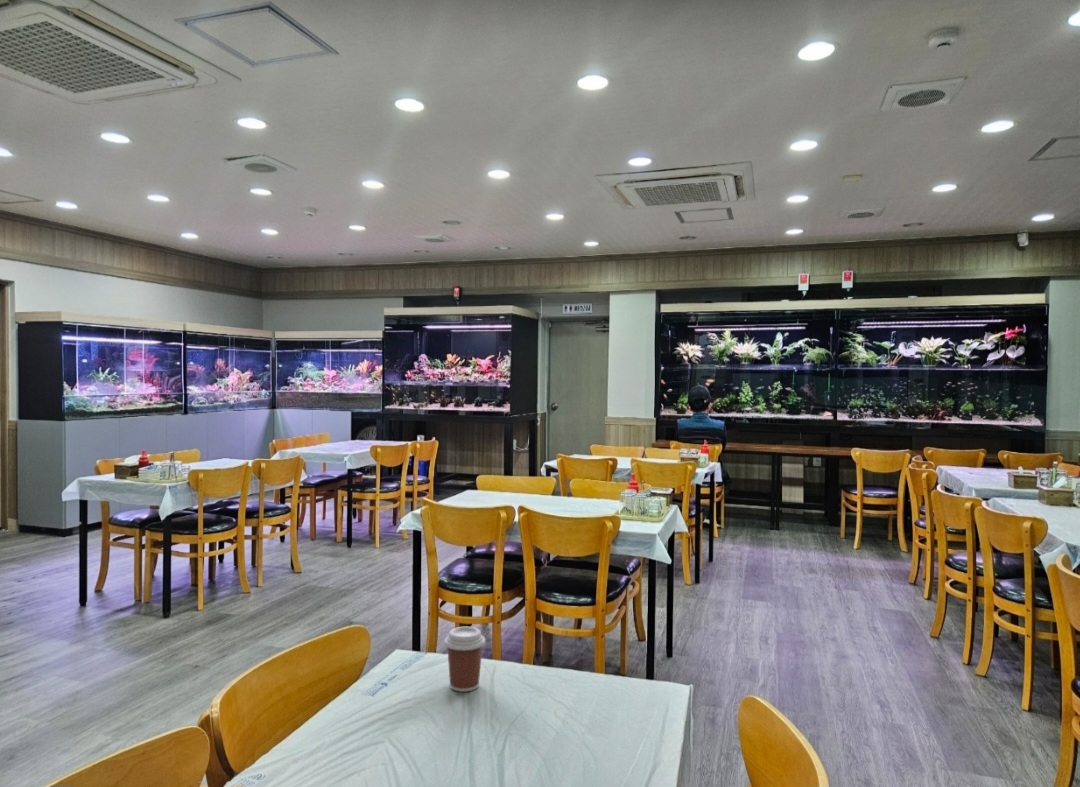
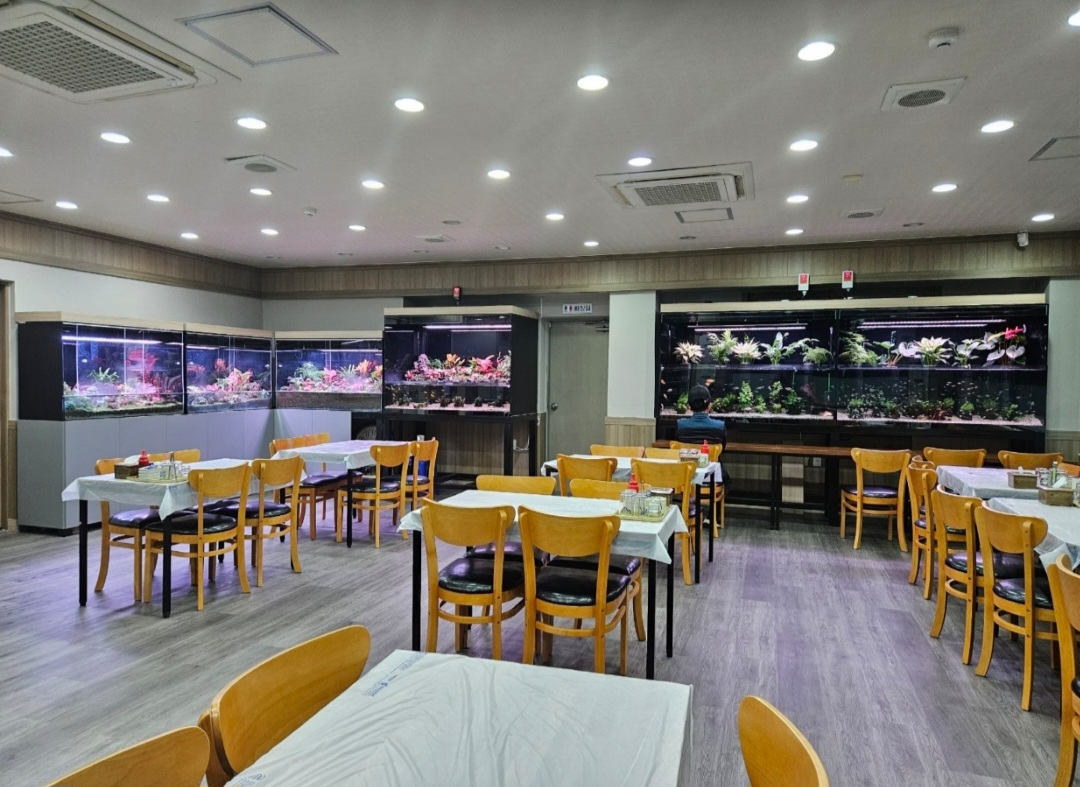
- coffee cup (464, 658)
